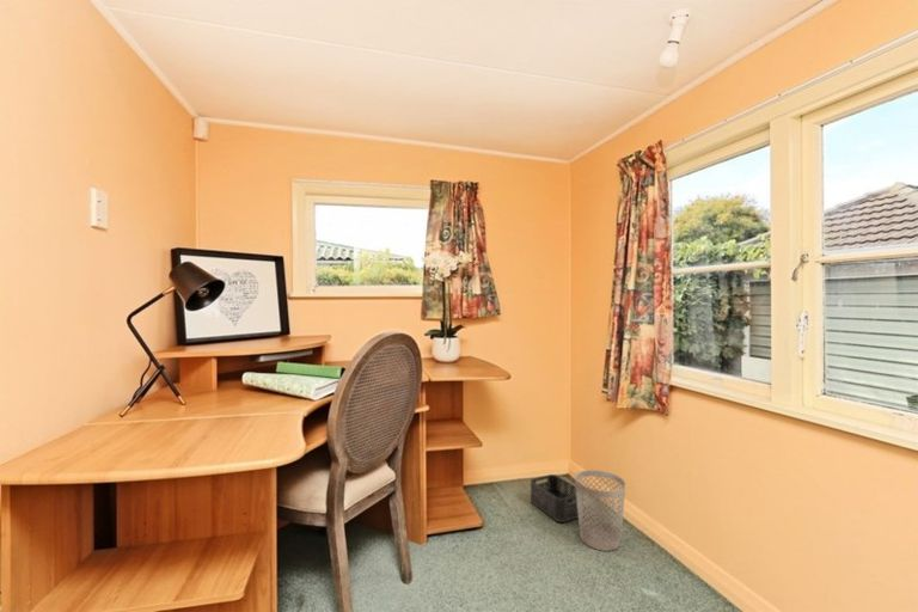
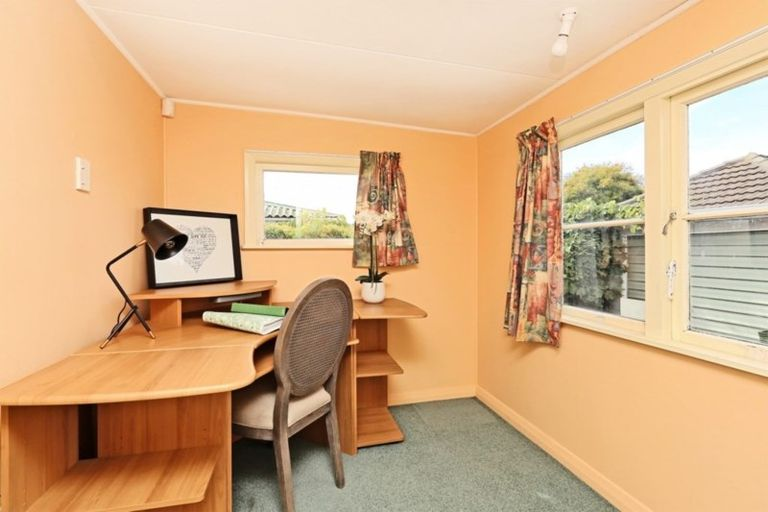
- storage bin (556, 496)
- wastebasket (599, 509)
